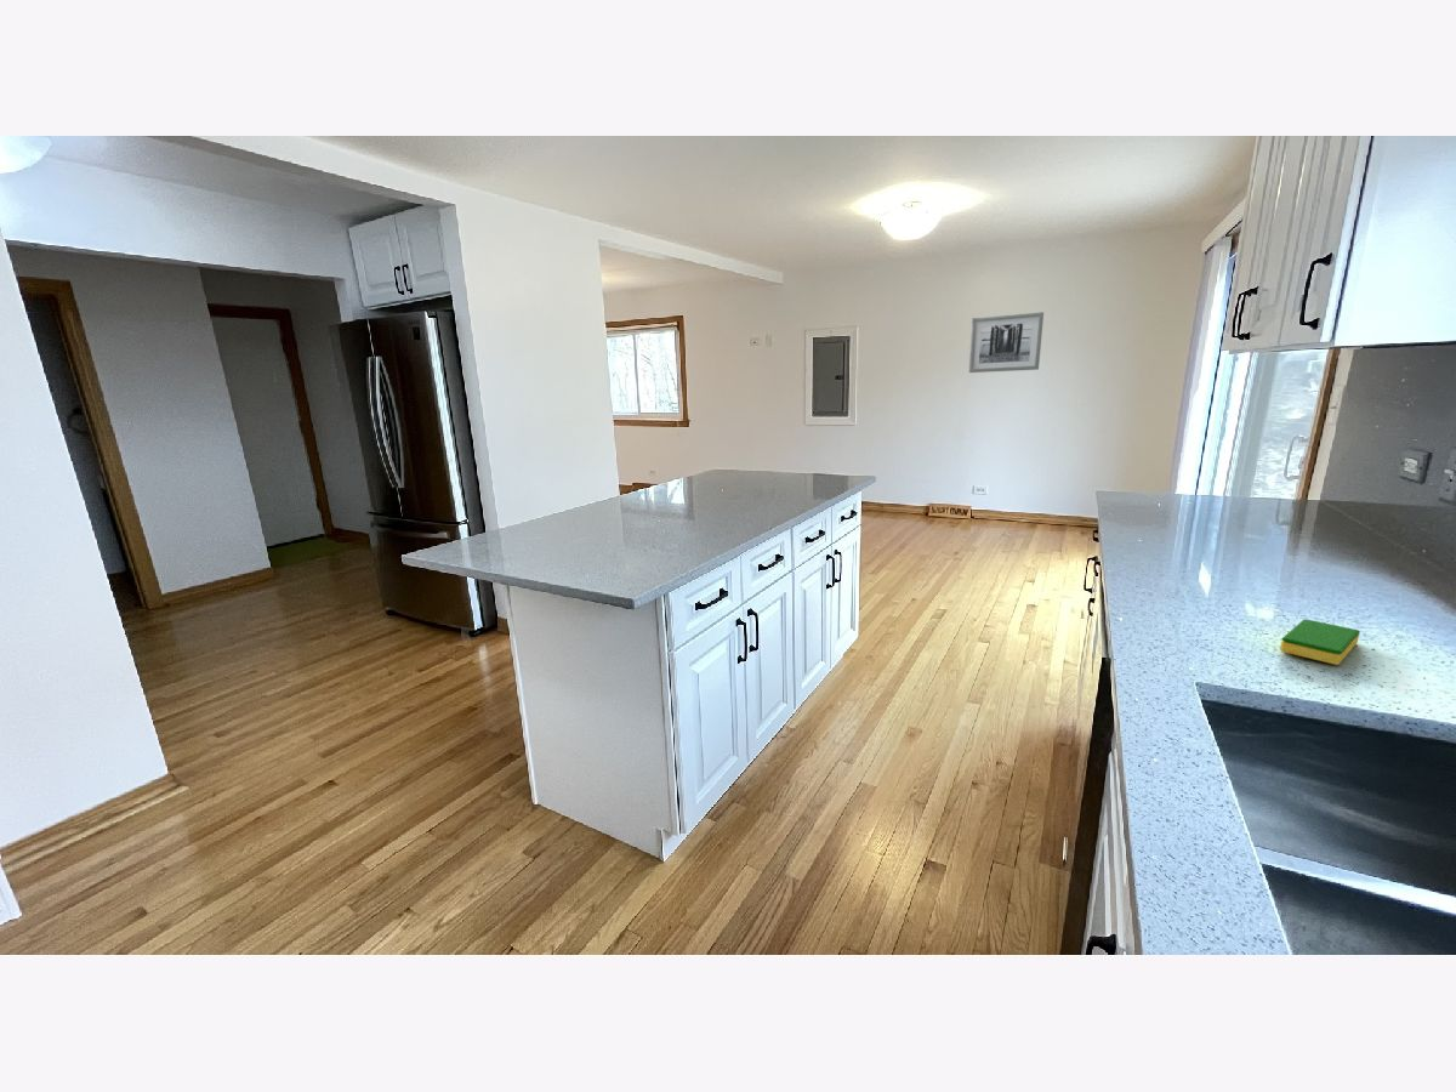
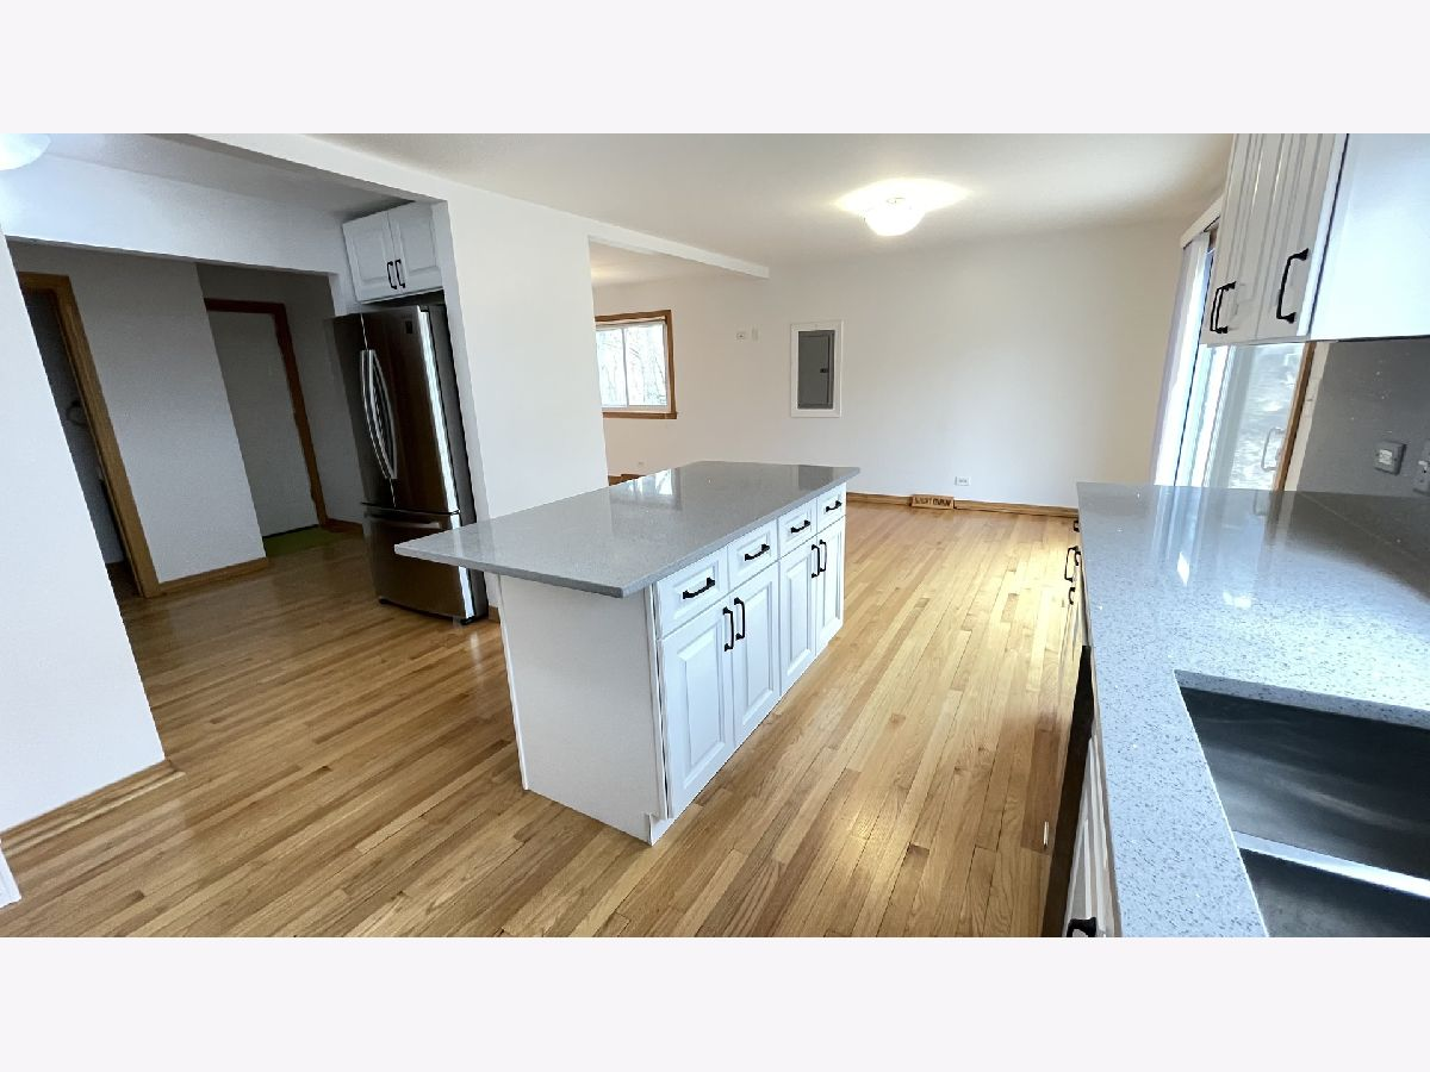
- wall art (1005, 343)
- dish sponge (1319, 641)
